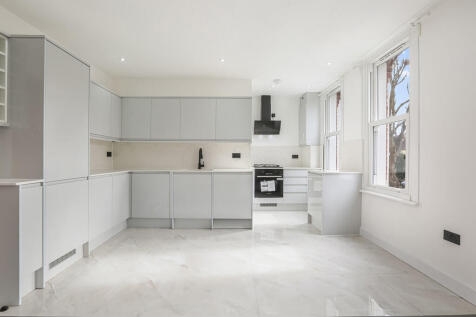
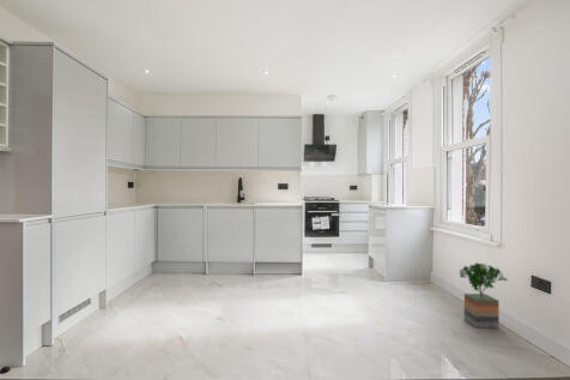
+ potted tree (481, 294)
